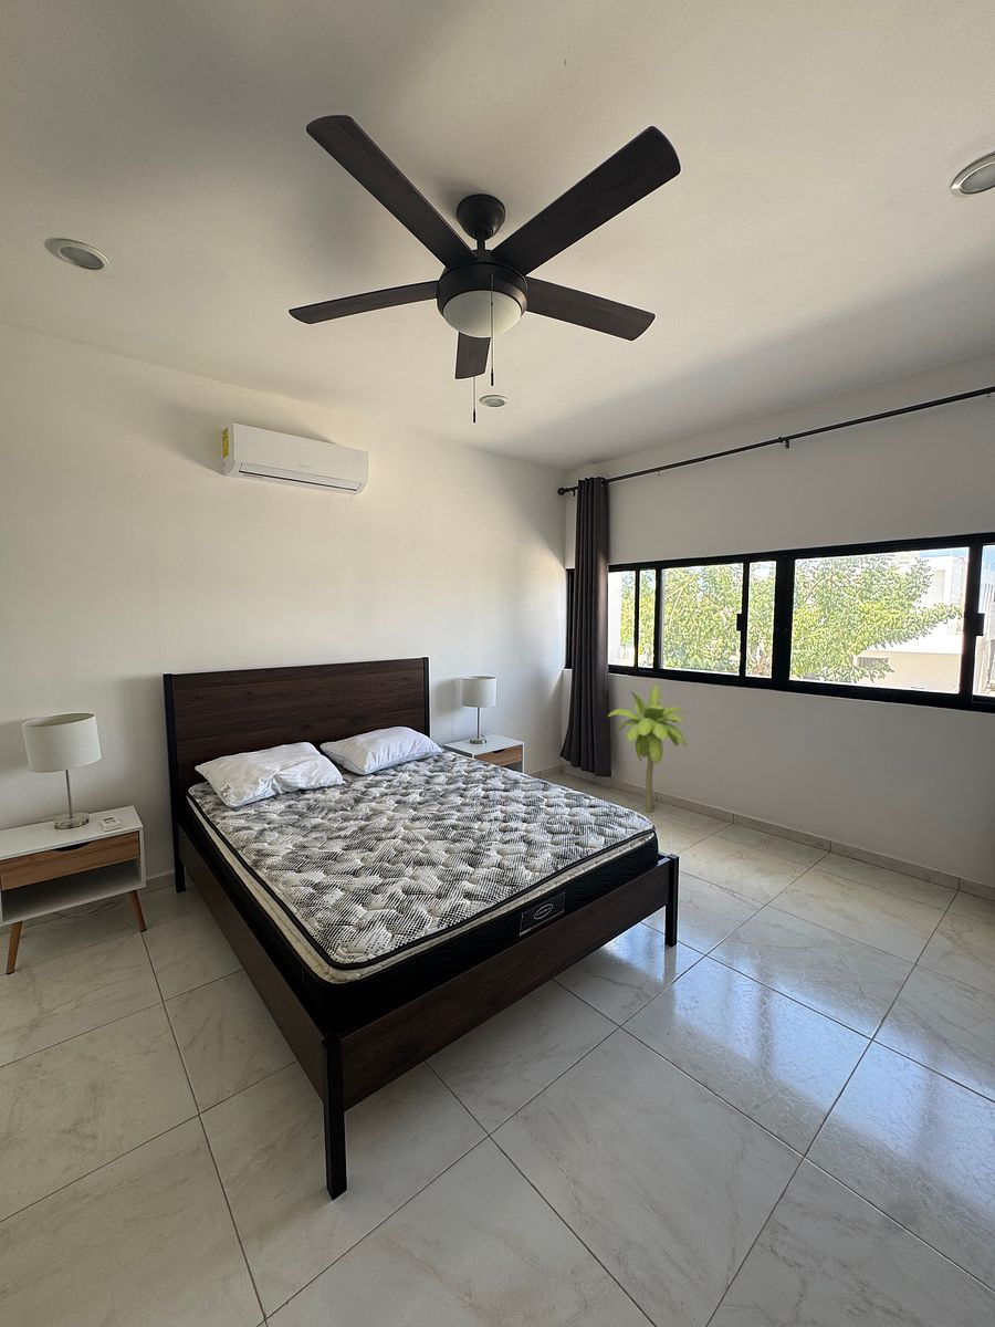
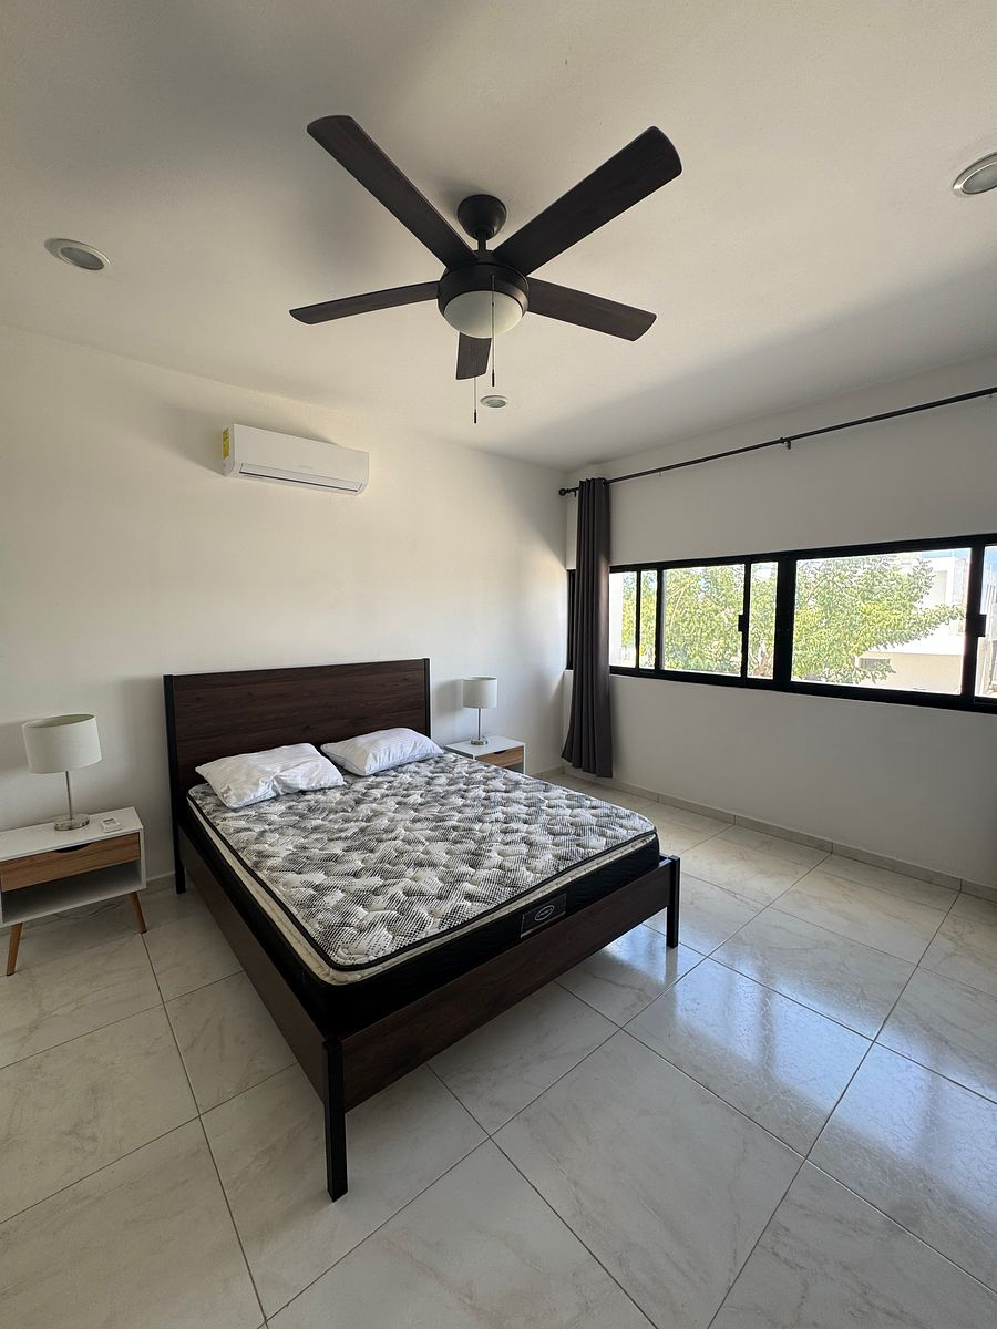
- palm tree (650, 749)
